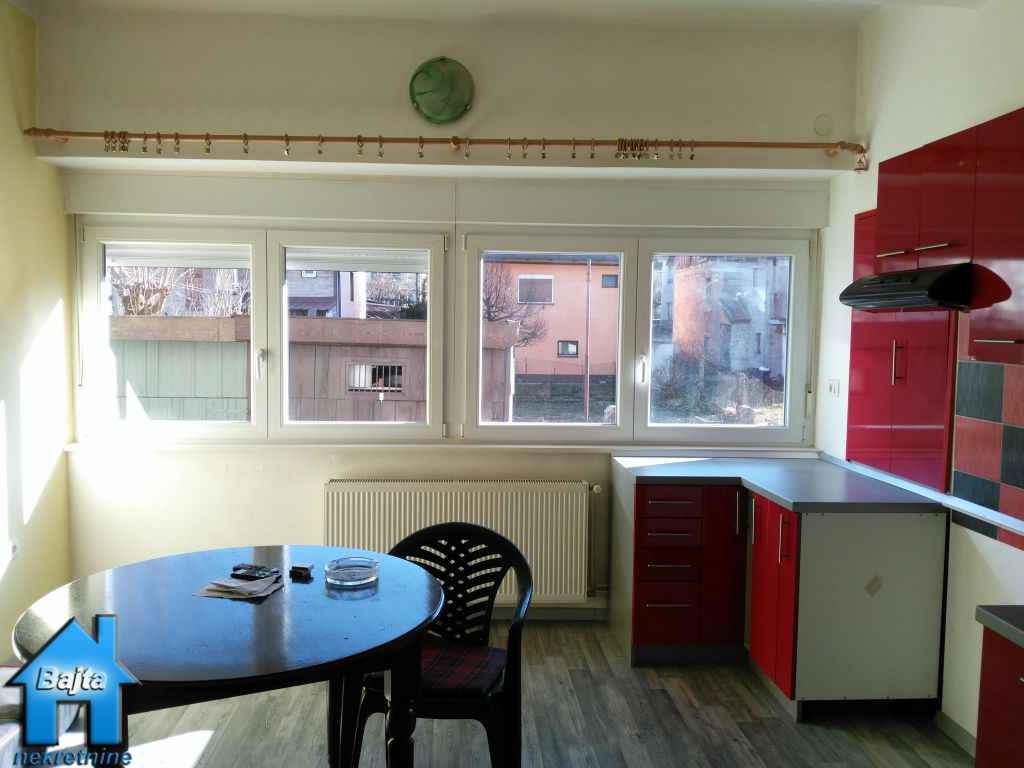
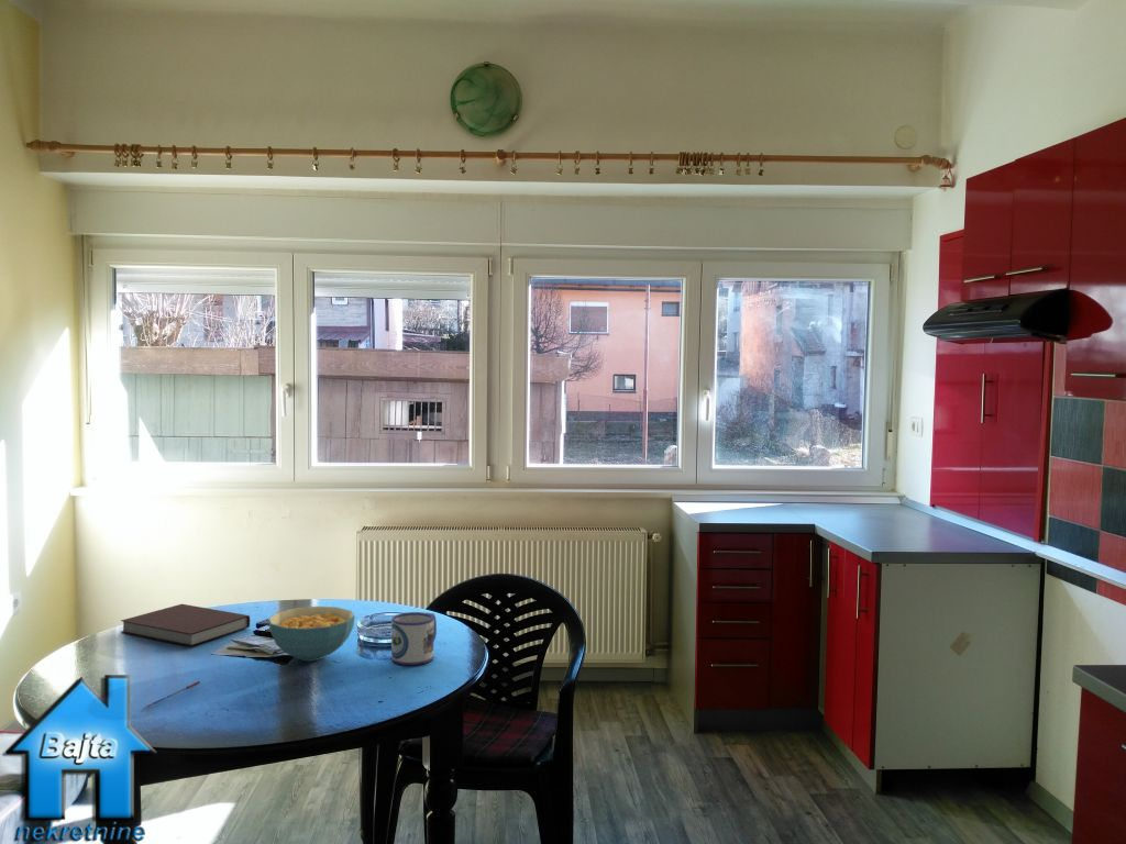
+ mug (417, 635)
+ notebook (186, 623)
+ cereal bowl (311, 636)
+ pen (172, 693)
